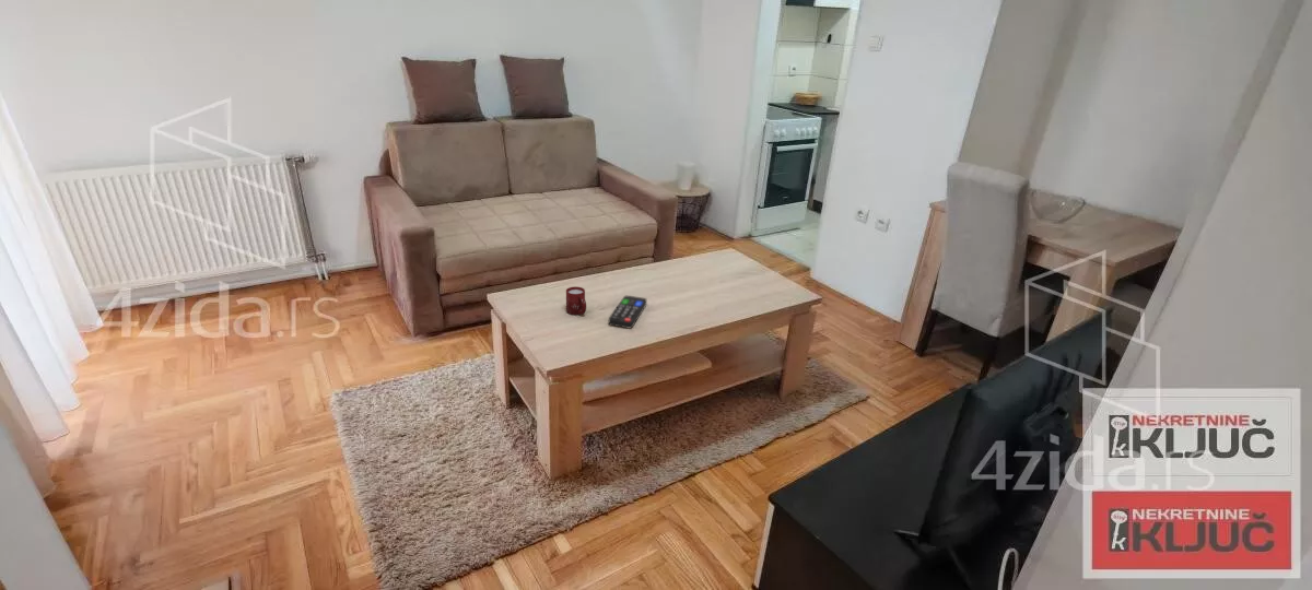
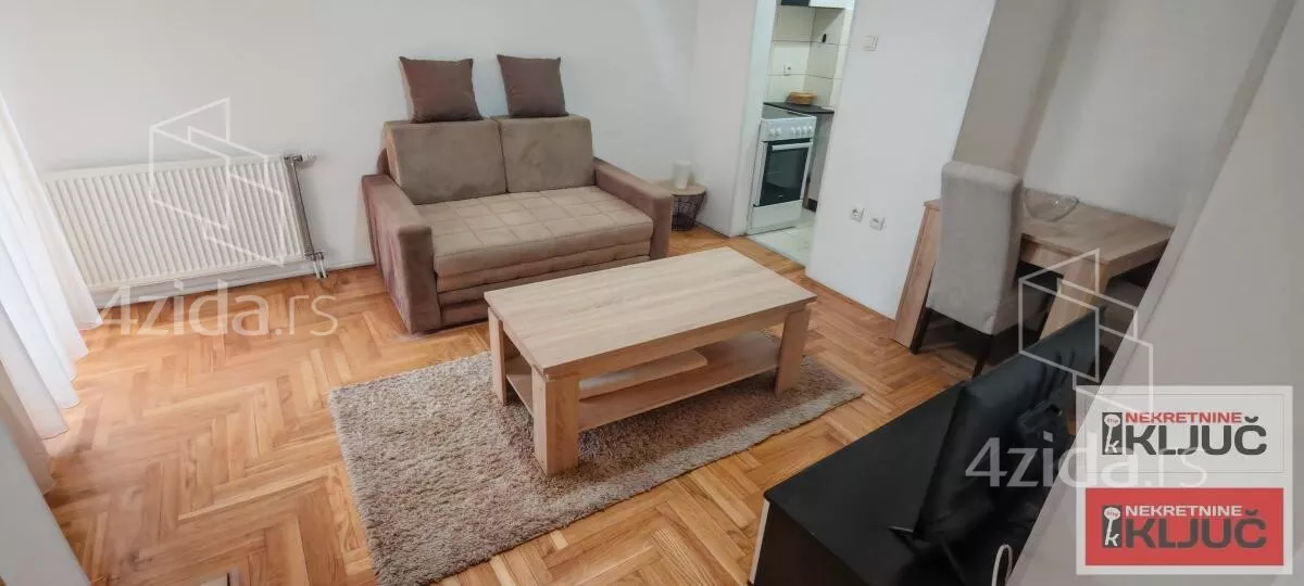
- remote control (628, 310)
- cup (577, 302)
